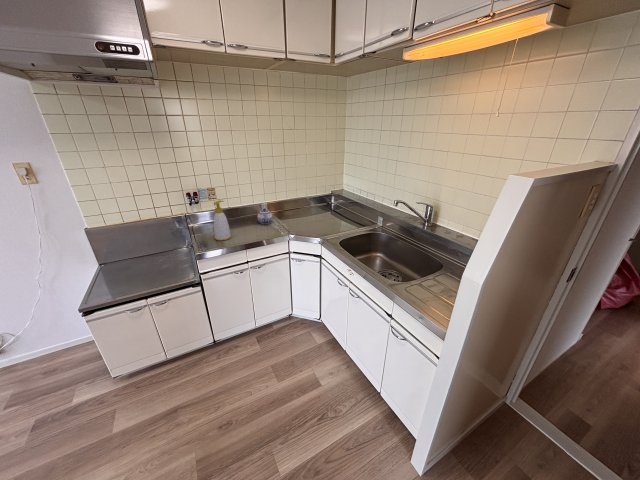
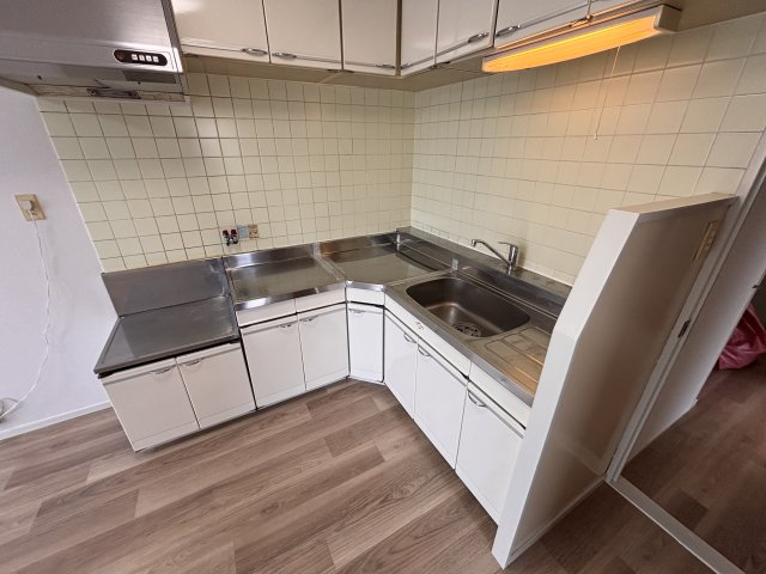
- teapot (264, 215)
- soap bottle (220, 220)
